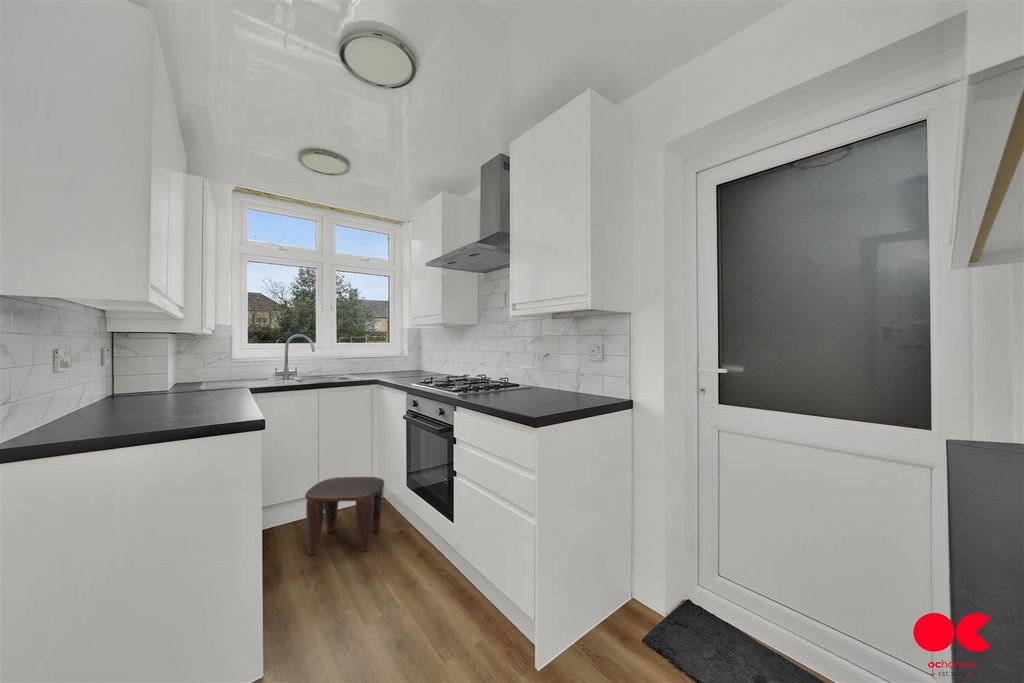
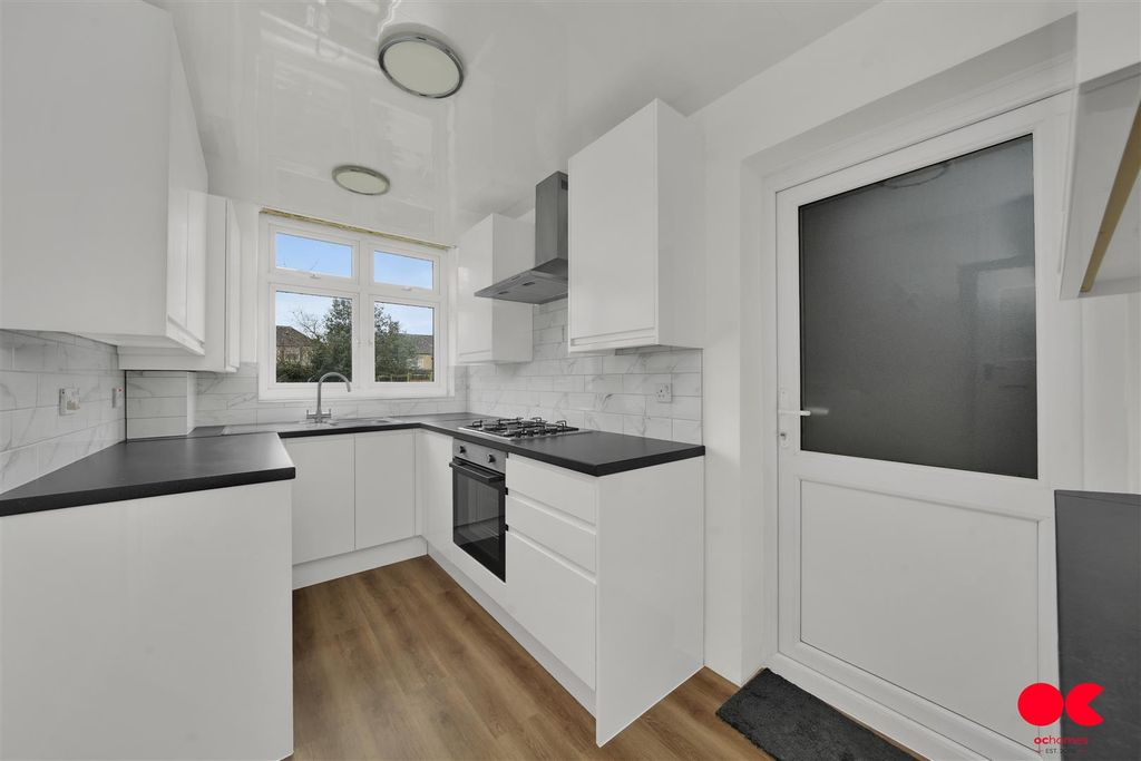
- stool (337, 511)
